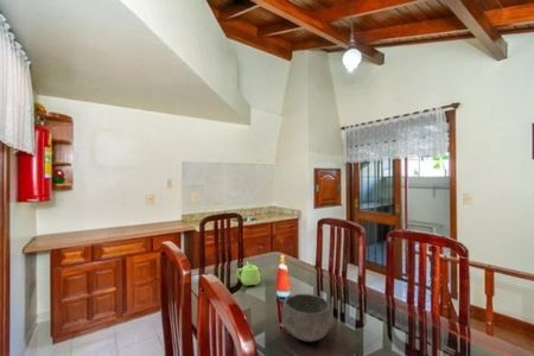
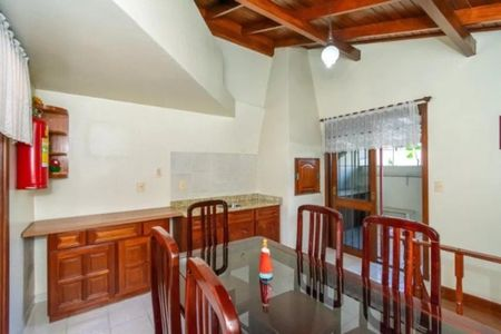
- teapot (247, 273)
- bowl (306, 318)
